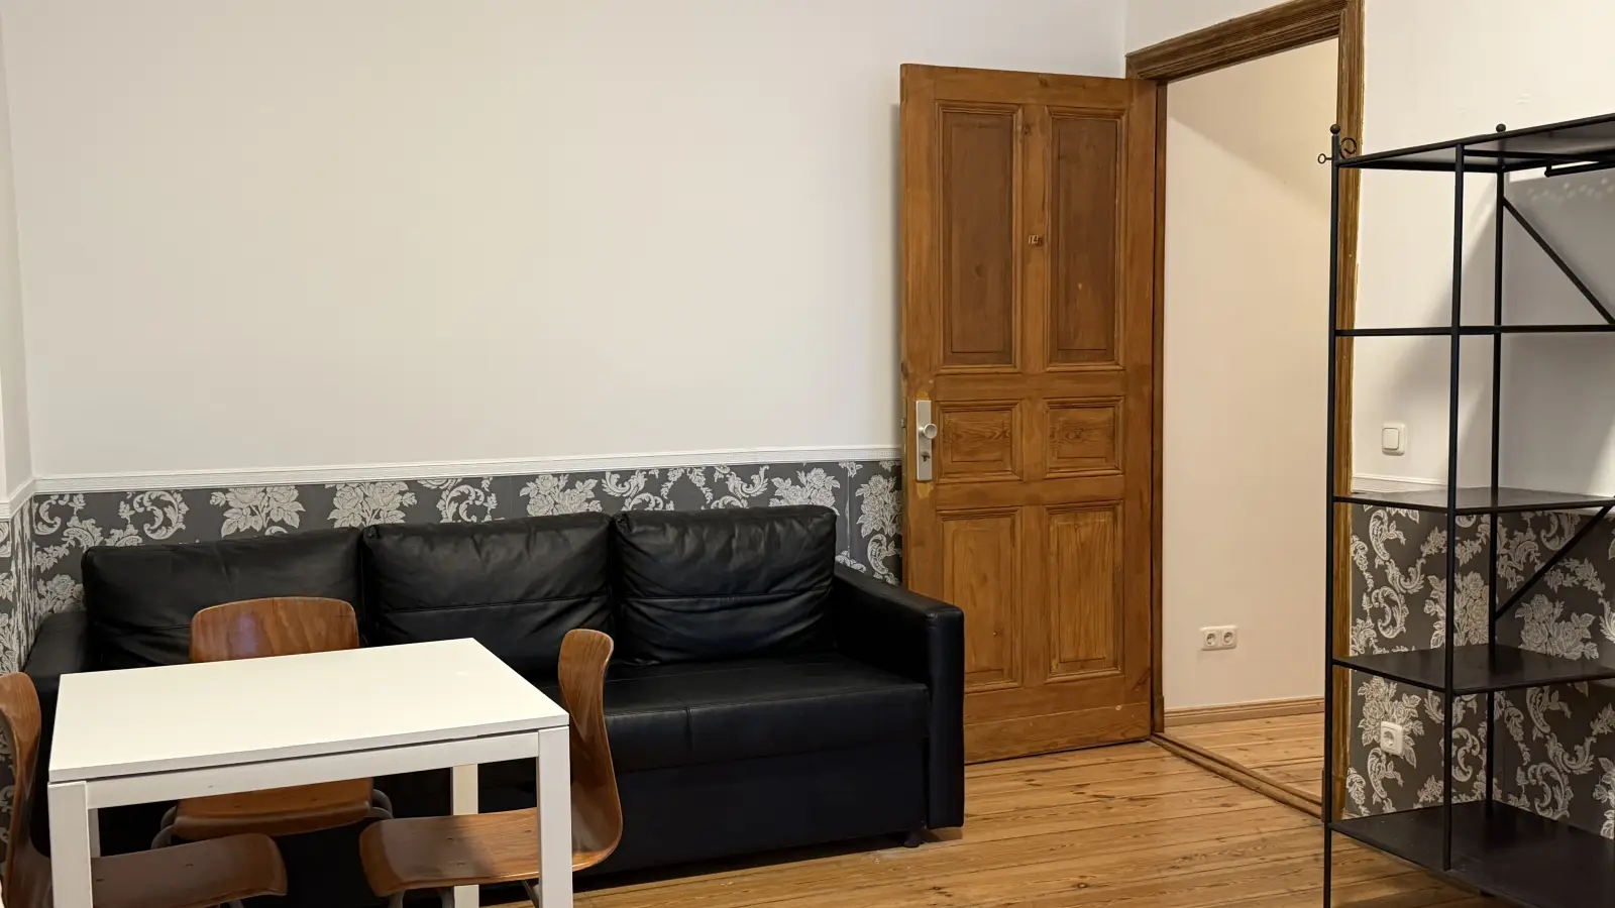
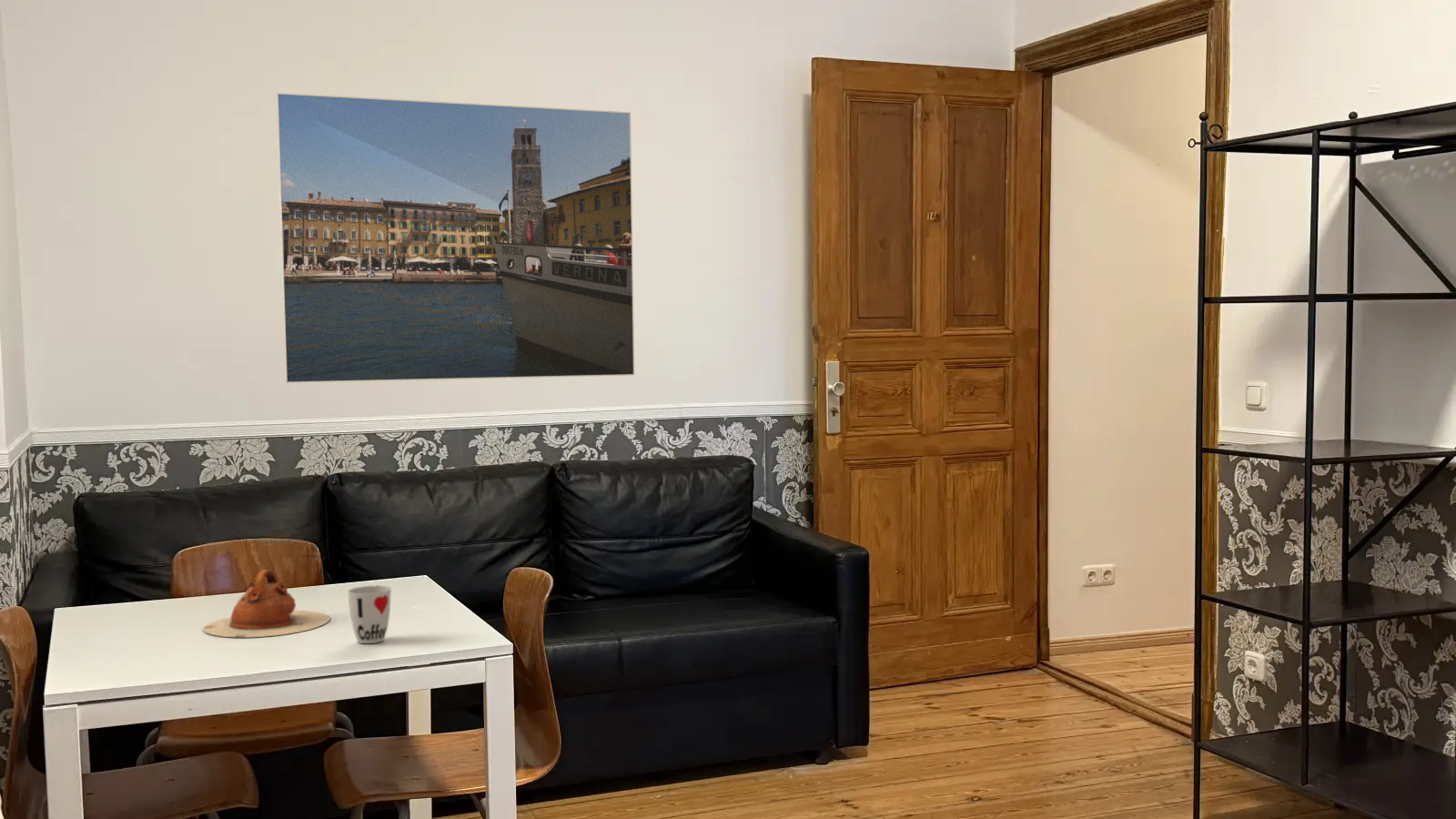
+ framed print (465, 242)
+ cup (369, 614)
+ teapot (267, 597)
